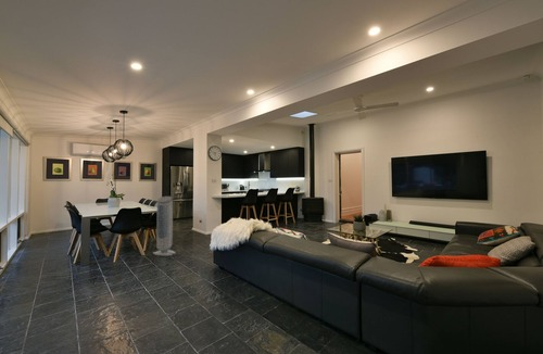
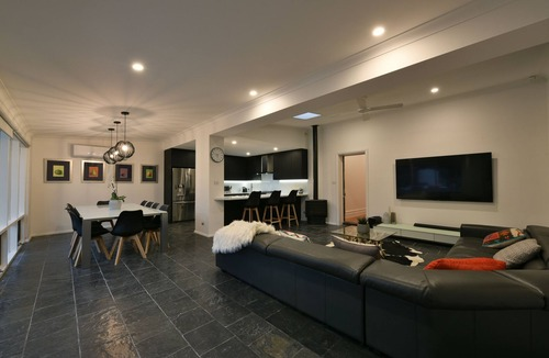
- air purifier (164, 225)
